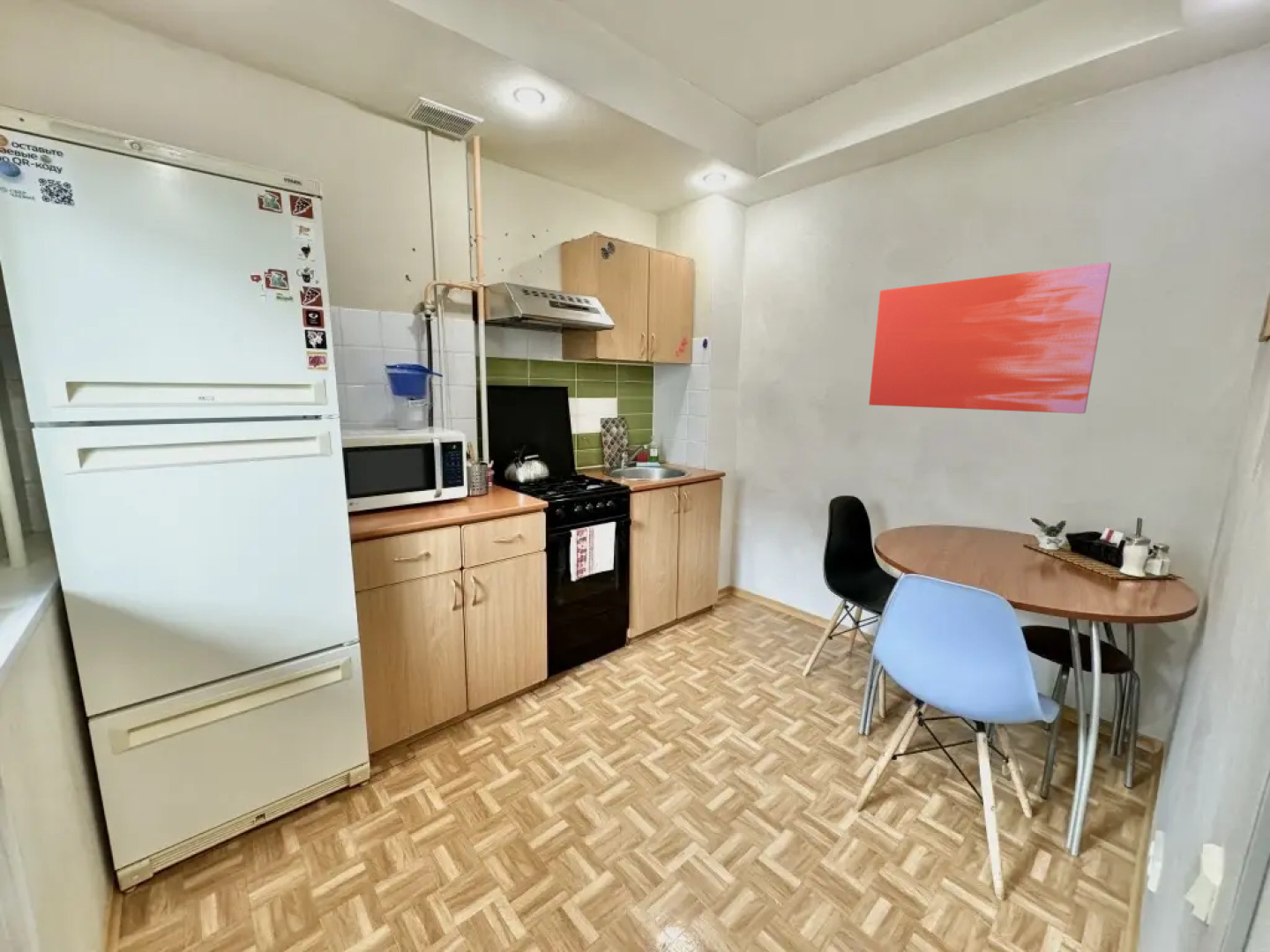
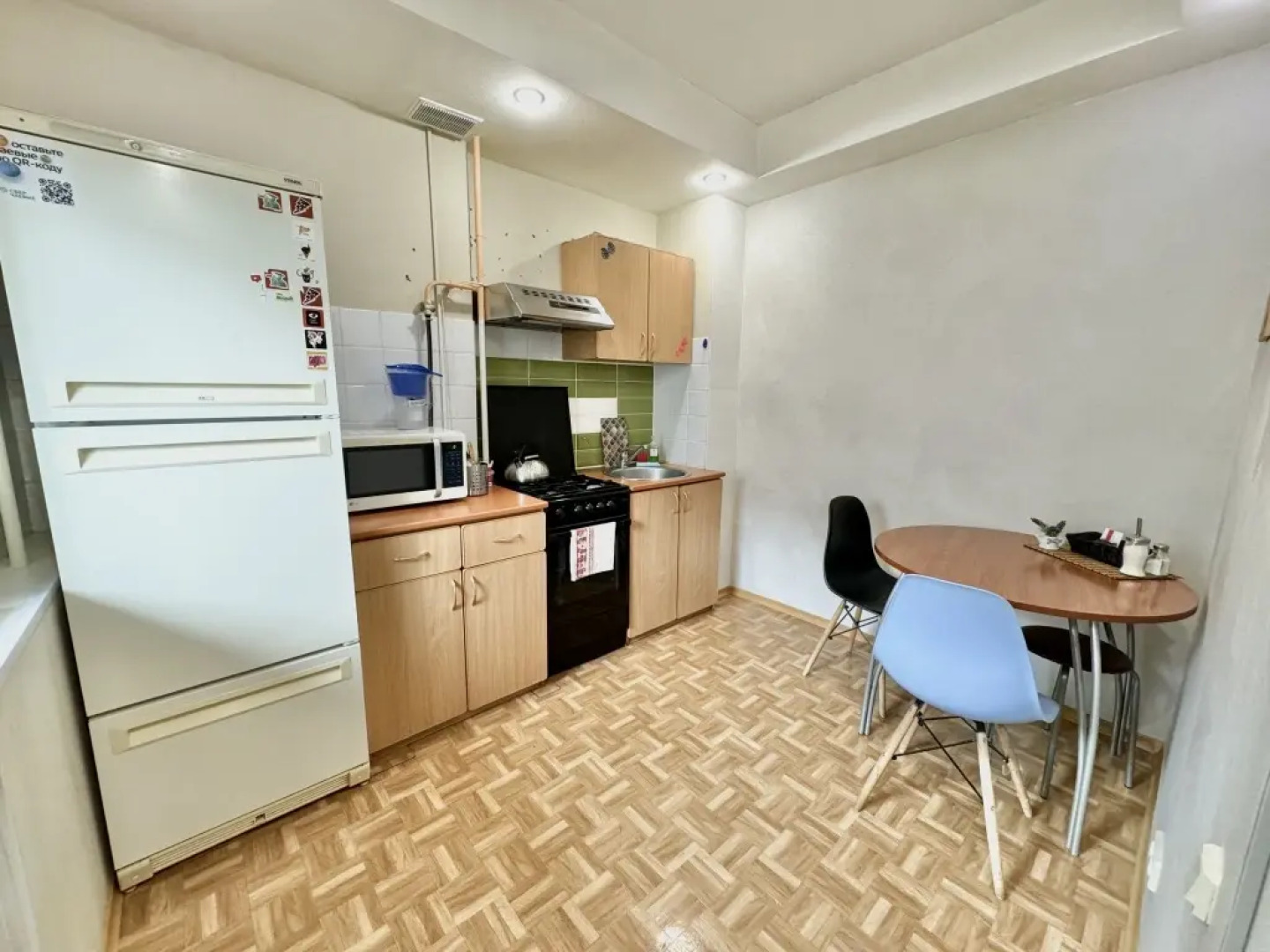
- wall art (971, 345)
